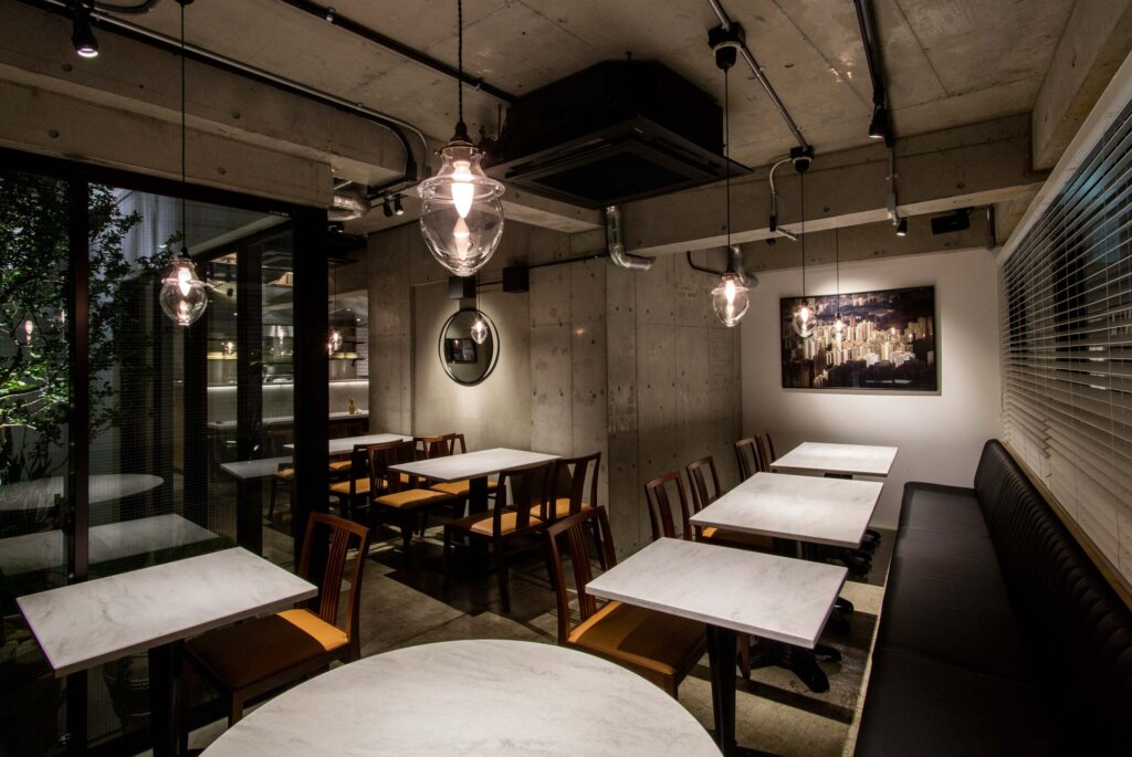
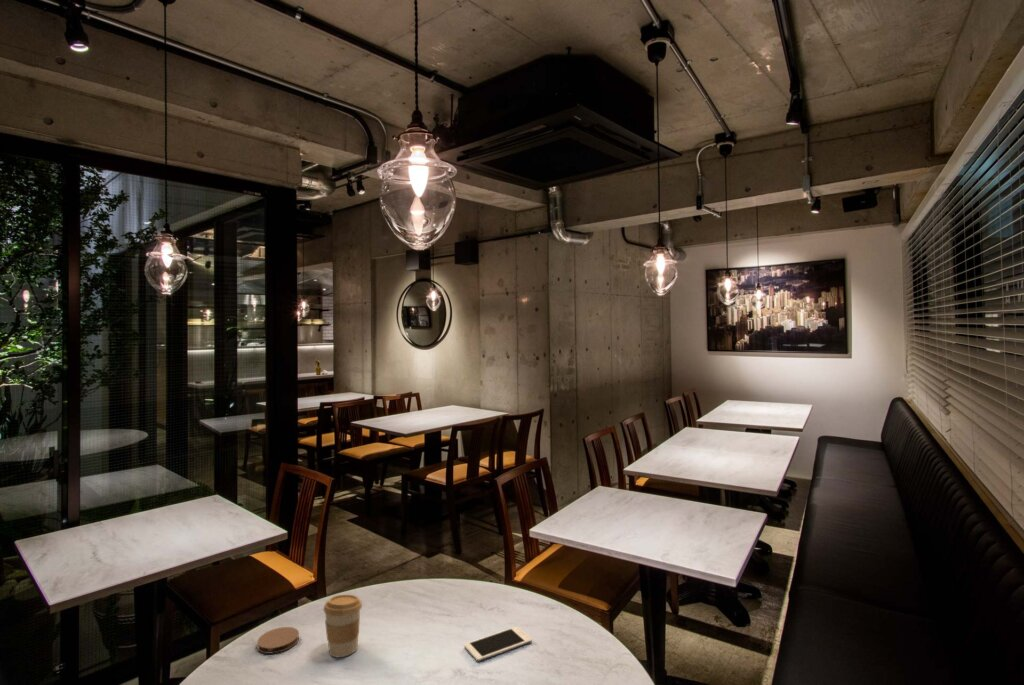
+ coffee cup (343, 623)
+ coaster (278, 639)
+ cell phone (498, 642)
